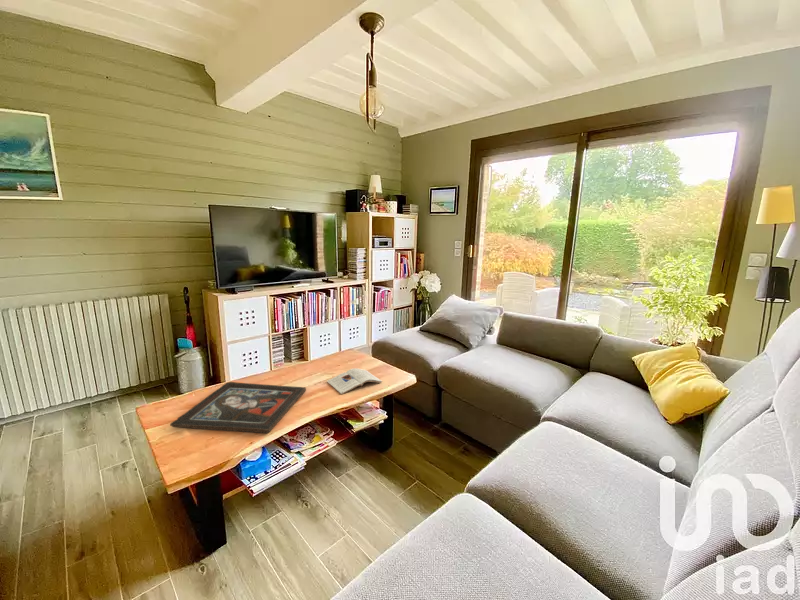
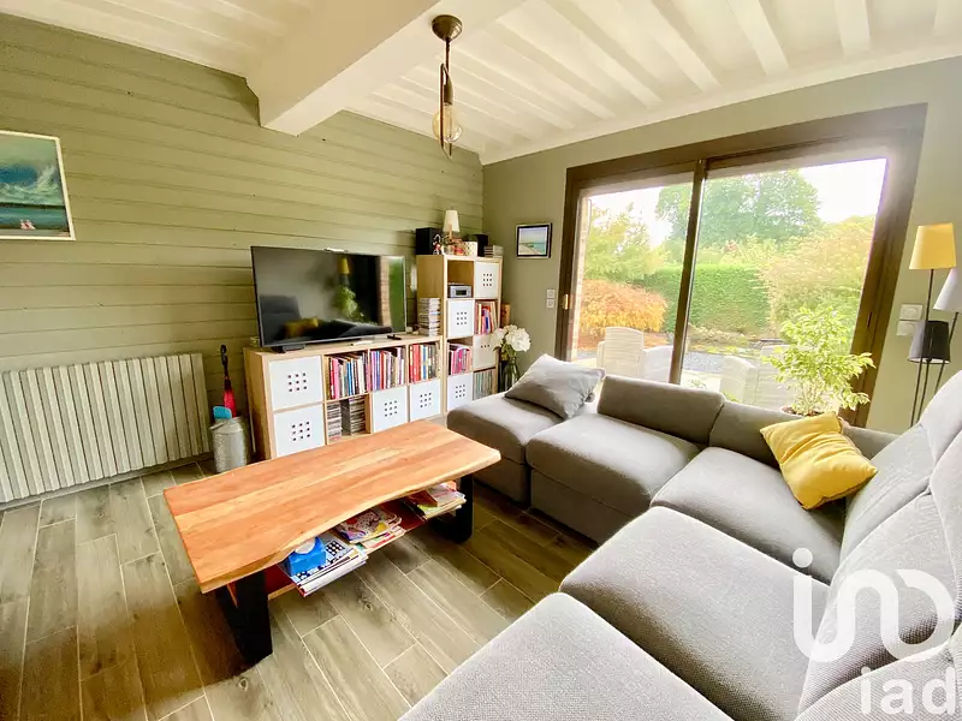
- religious icon (244, 404)
- magazine (354, 378)
